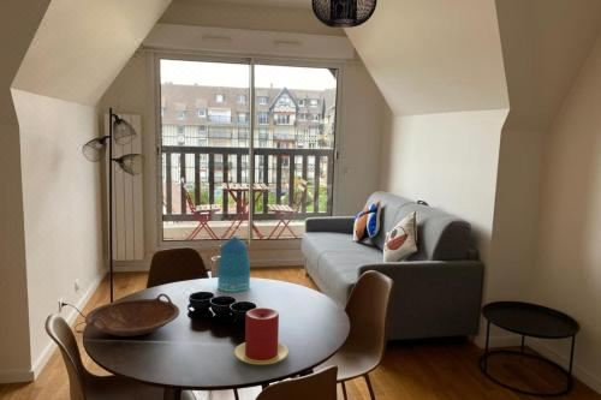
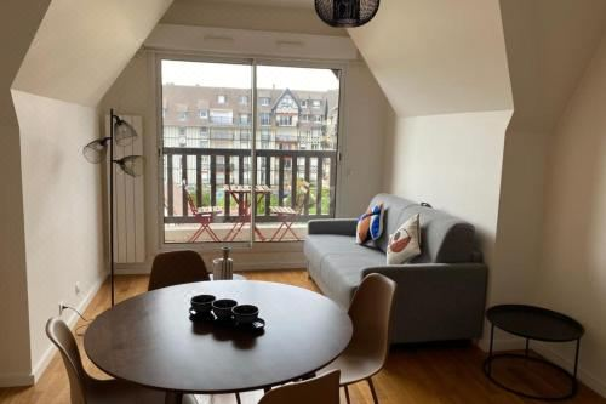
- candle (261, 334)
- vase (233, 261)
- bowl (133, 317)
